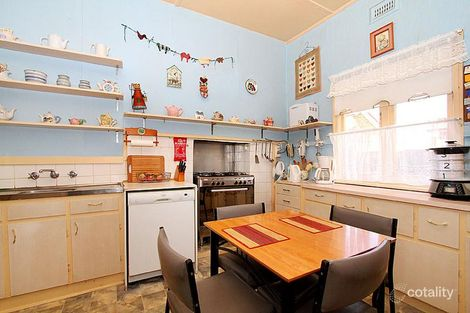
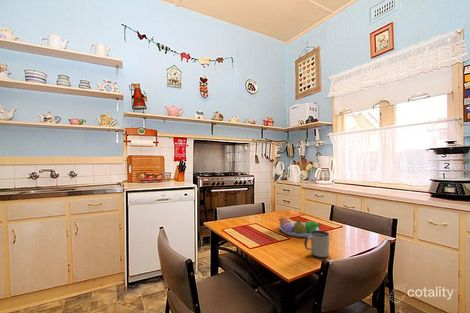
+ fruit bowl (299, 224)
+ mug (316, 243)
